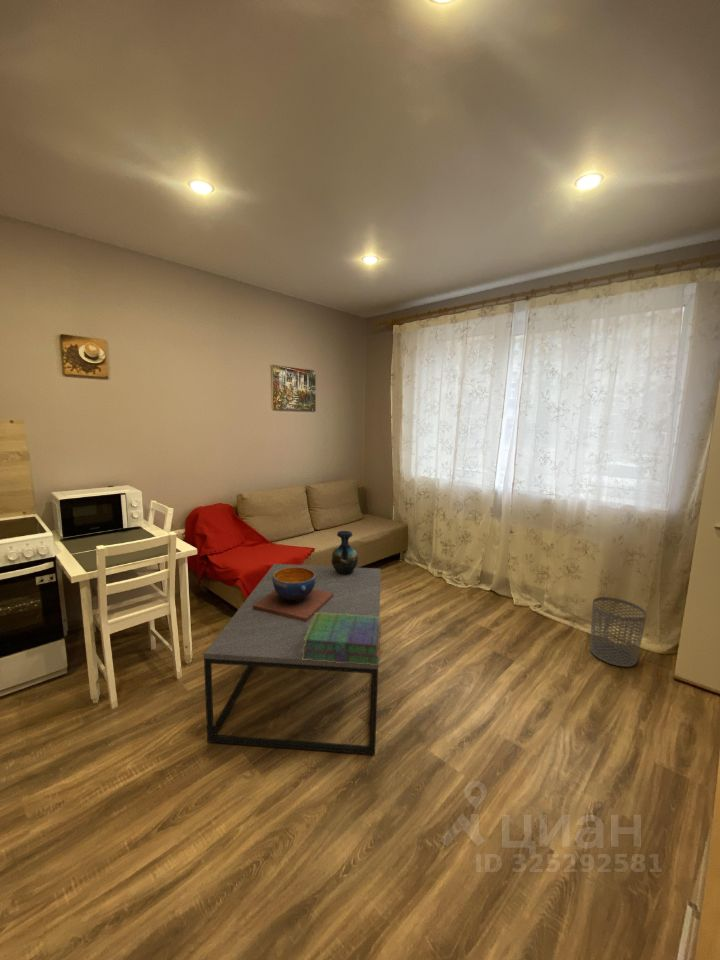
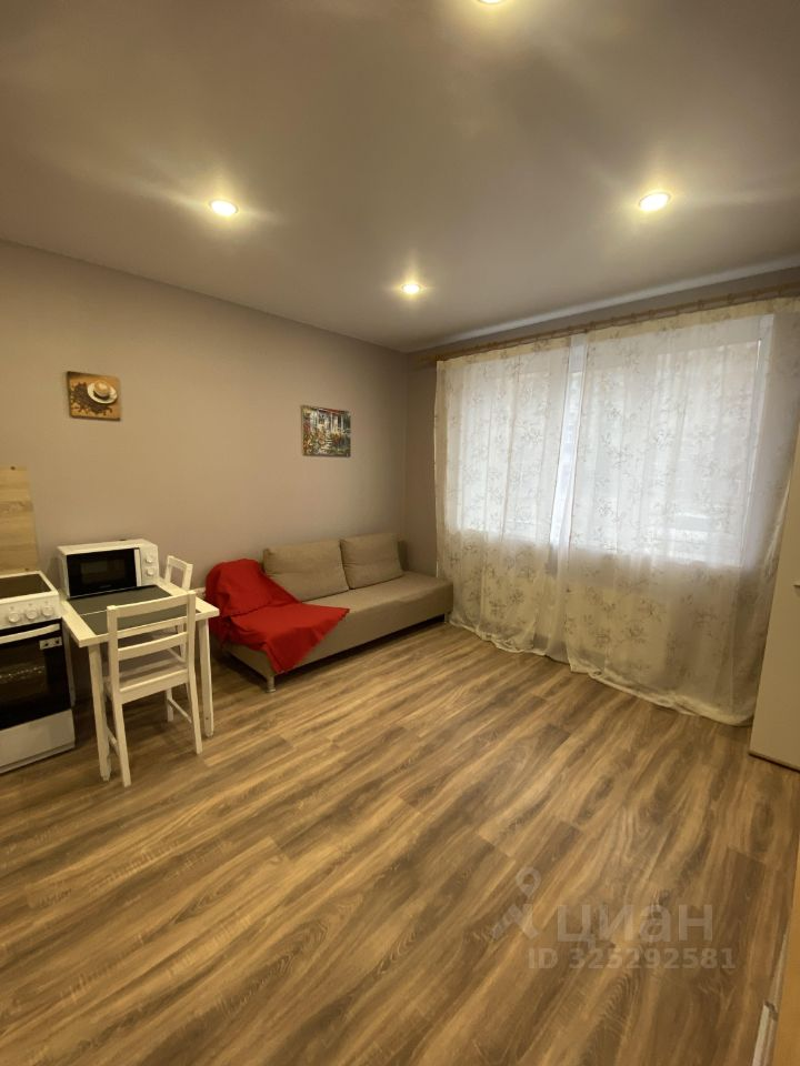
- vase (344, 552)
- waste bin (615, 631)
- coffee table (306, 633)
- stack of books (343, 635)
- decorative bowl (294, 588)
